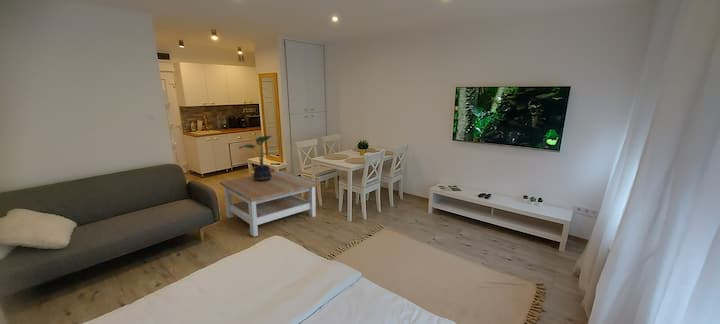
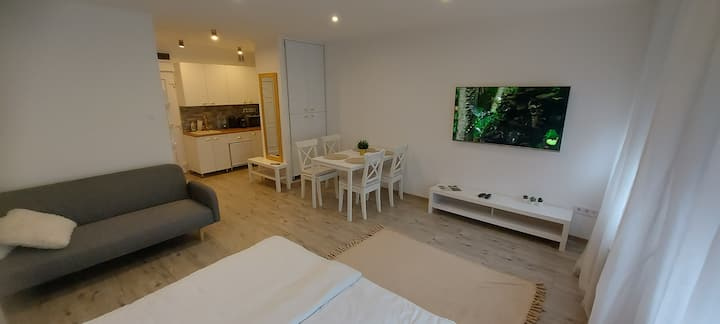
- potted plant (259, 157)
- coffee table (270, 199)
